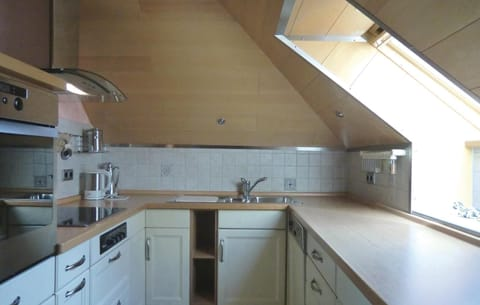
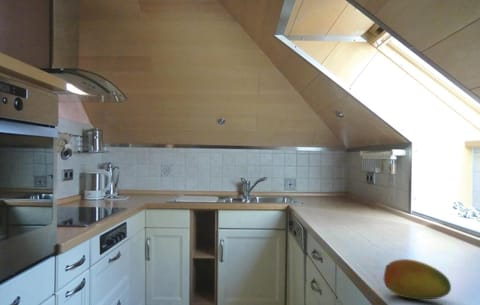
+ fruit (416, 279)
